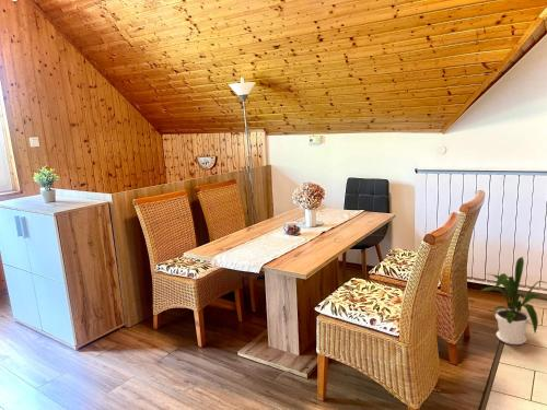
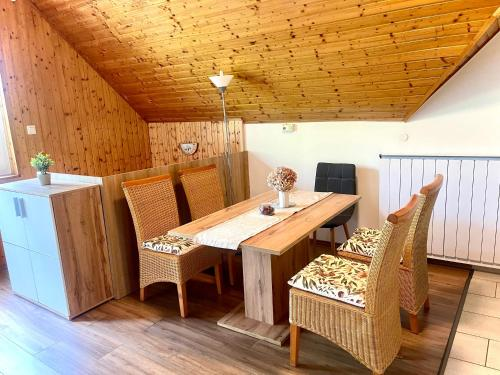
- house plant (512, 301)
